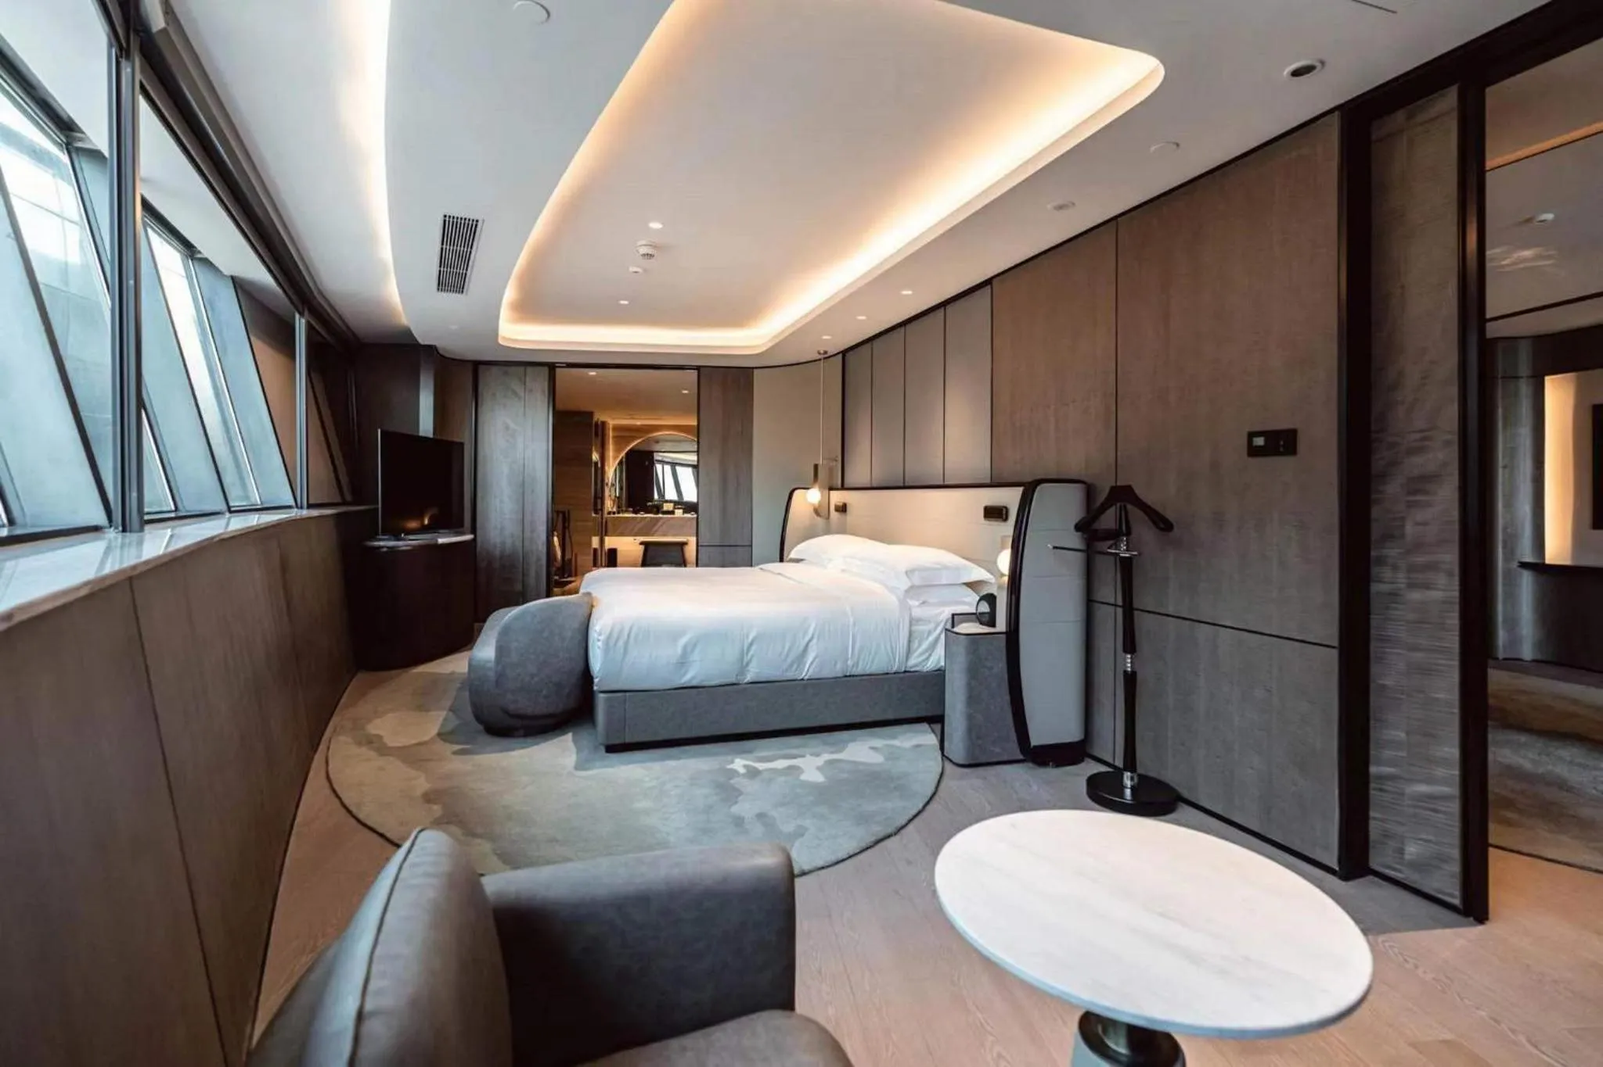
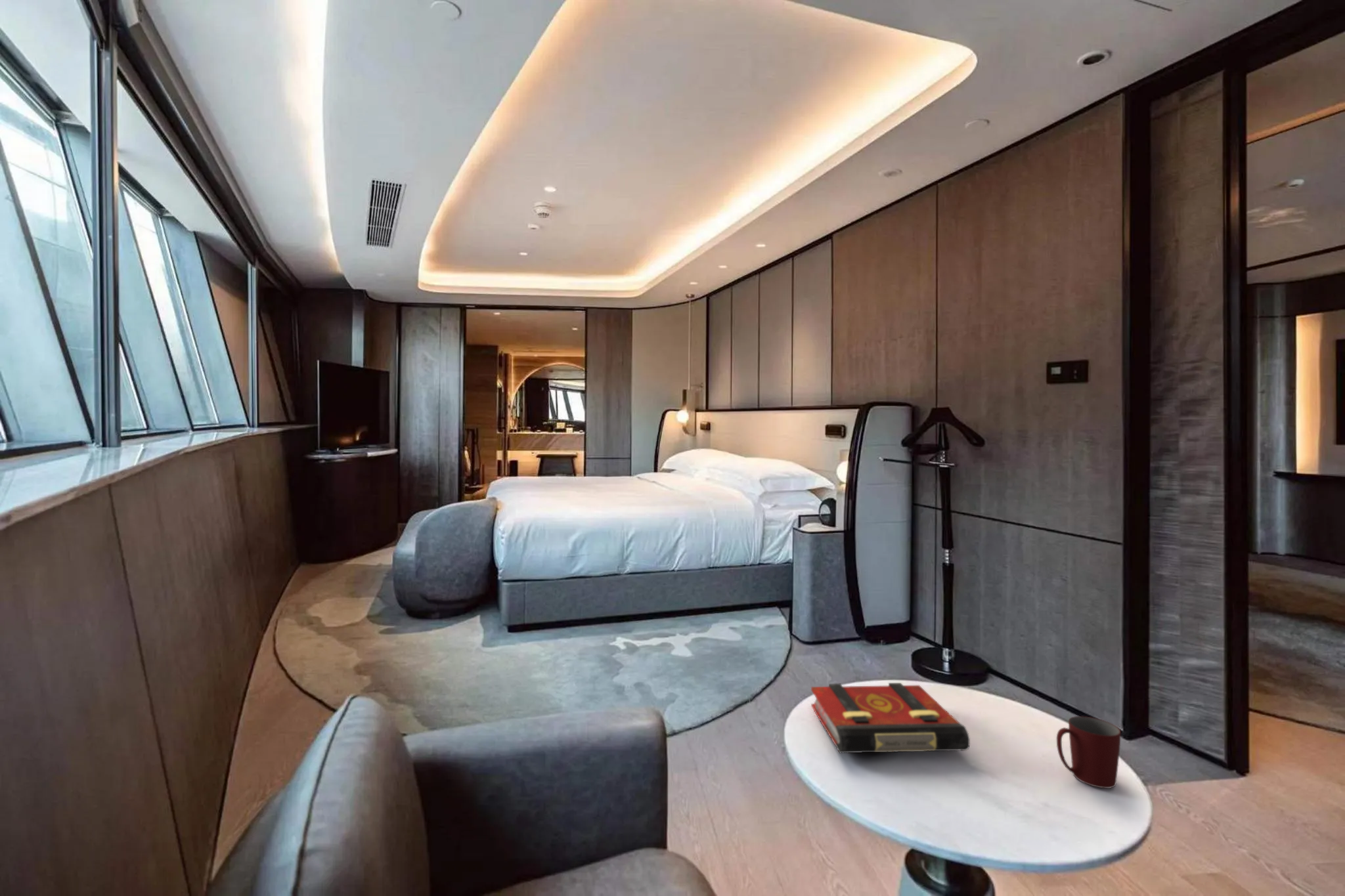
+ mug (1086, 752)
+ book (883, 717)
